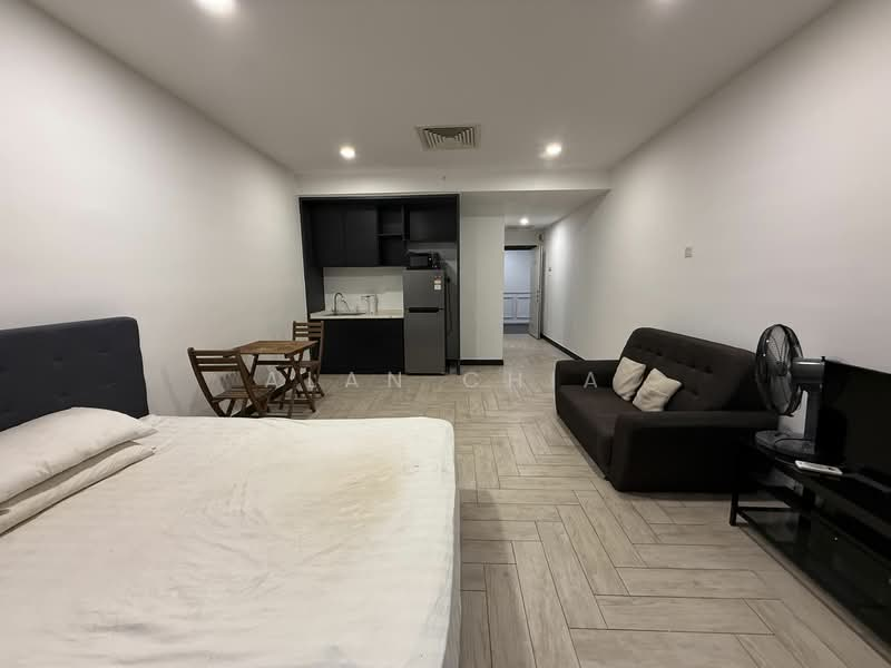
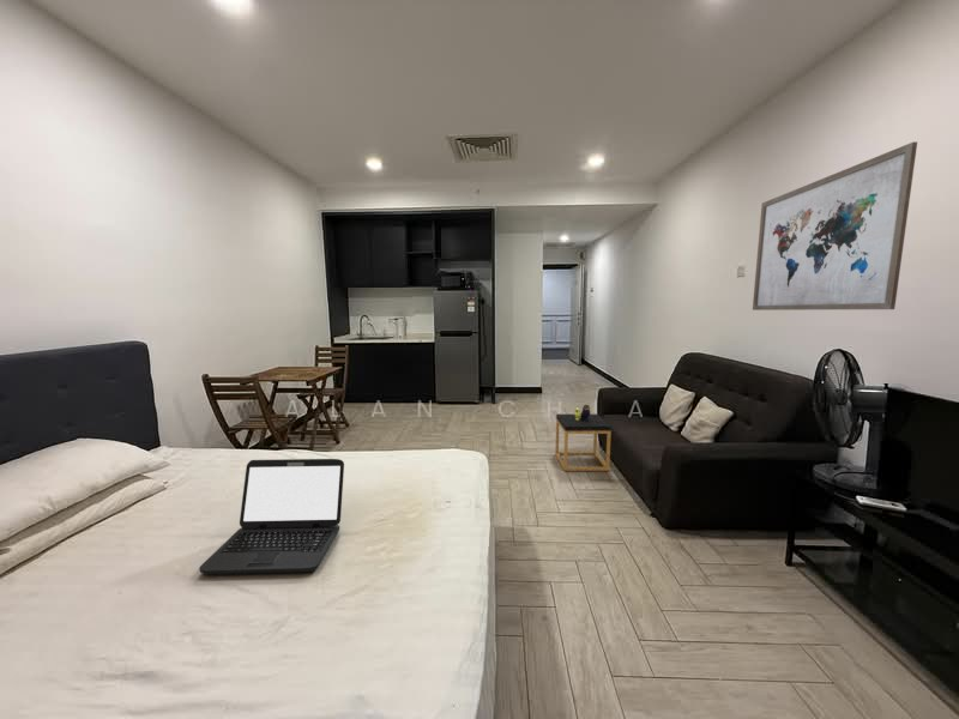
+ laptop (278, 510)
+ wall art (815, 246)
+ side table (581, 433)
